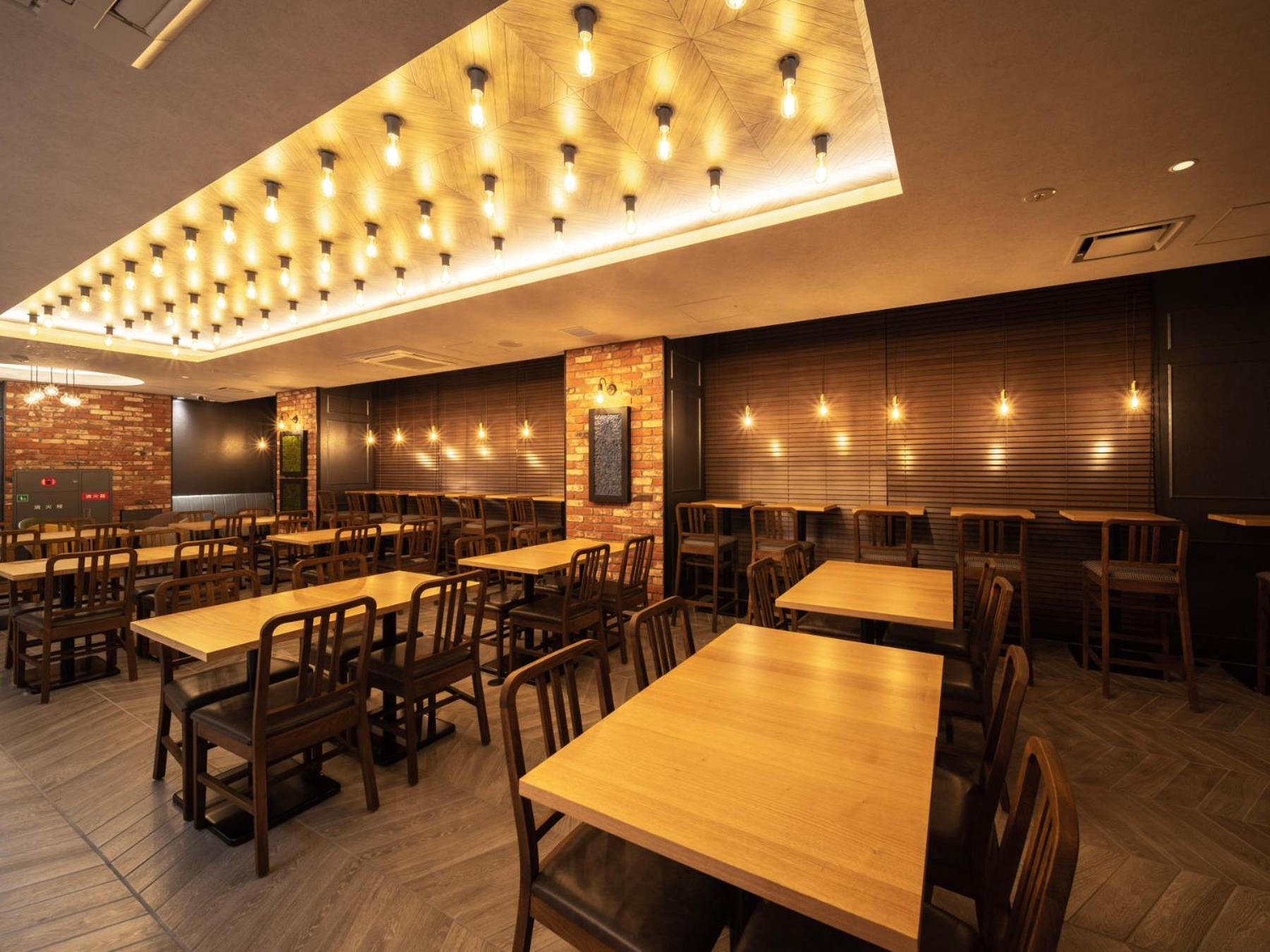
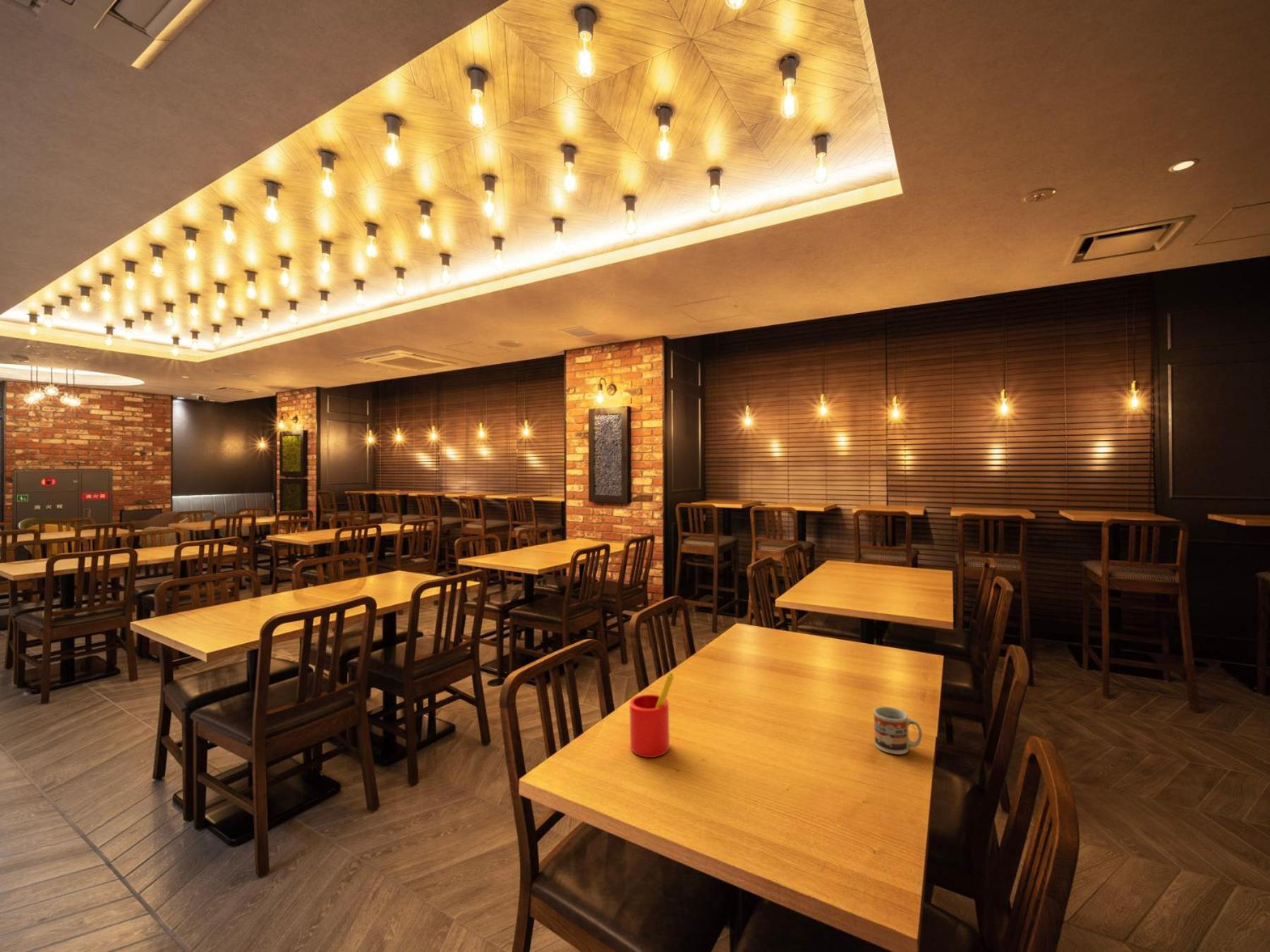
+ straw (653, 709)
+ cup (897, 731)
